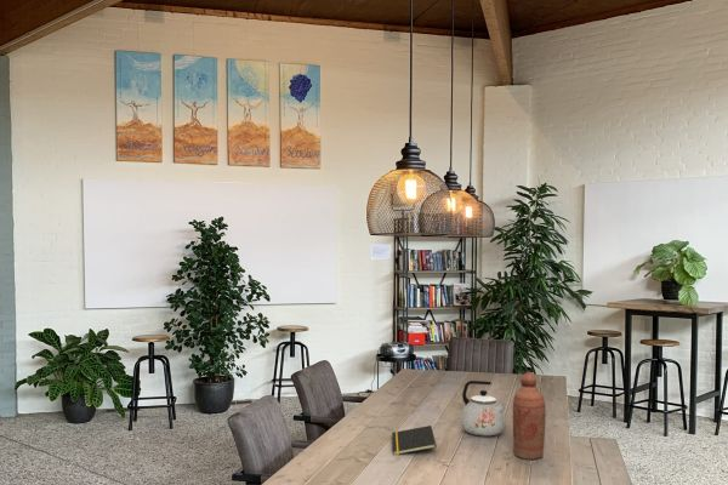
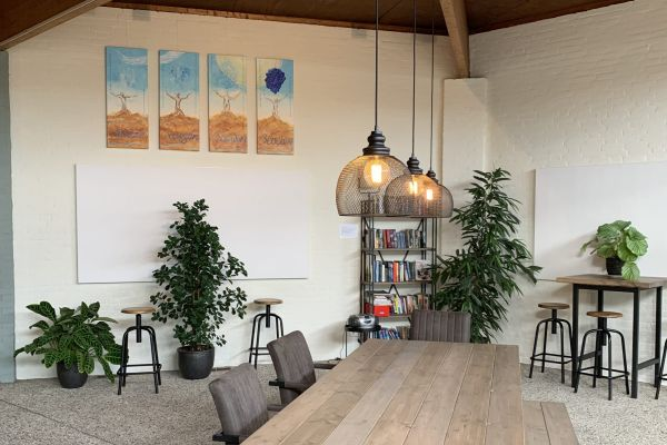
- notepad (413, 439)
- bottle (529, 413)
- kettle (483, 406)
